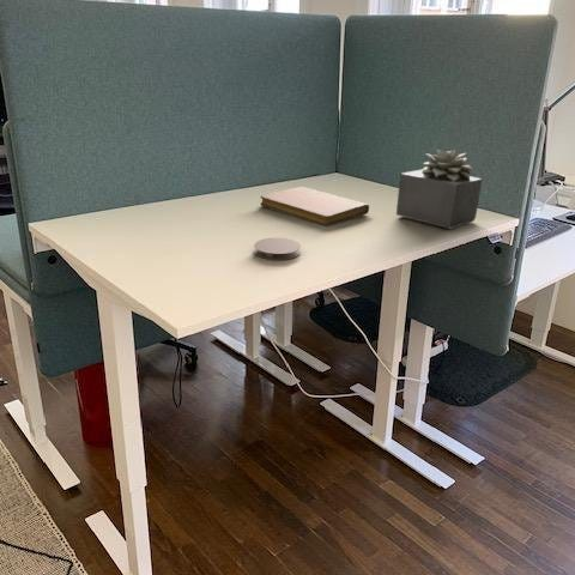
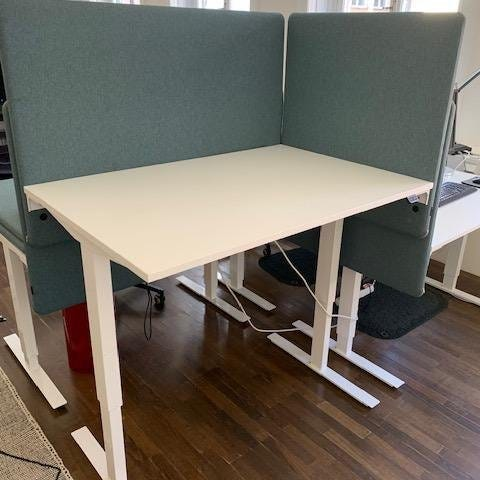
- notebook (313, 204)
- coaster (277, 248)
- succulent plant (440, 184)
